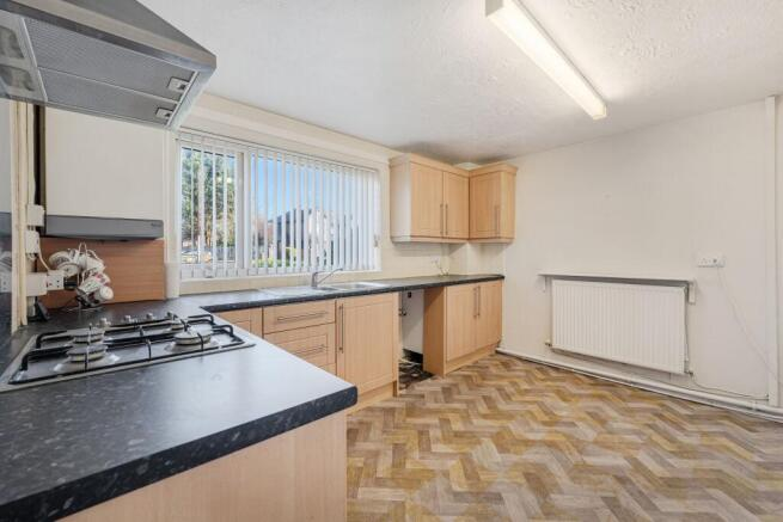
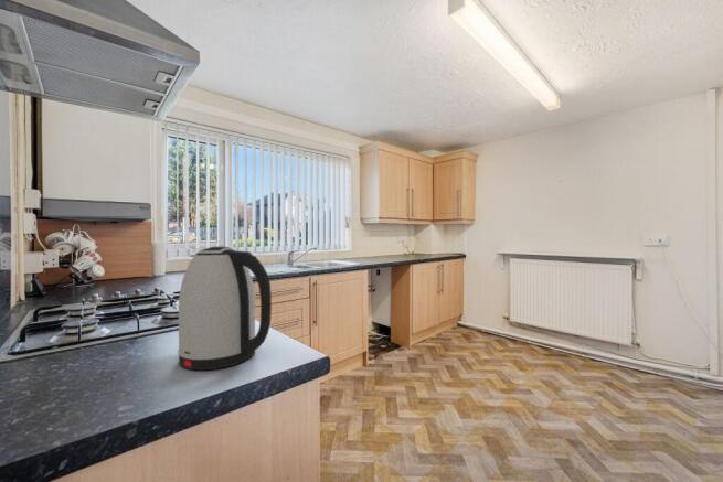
+ kettle (228, 301)
